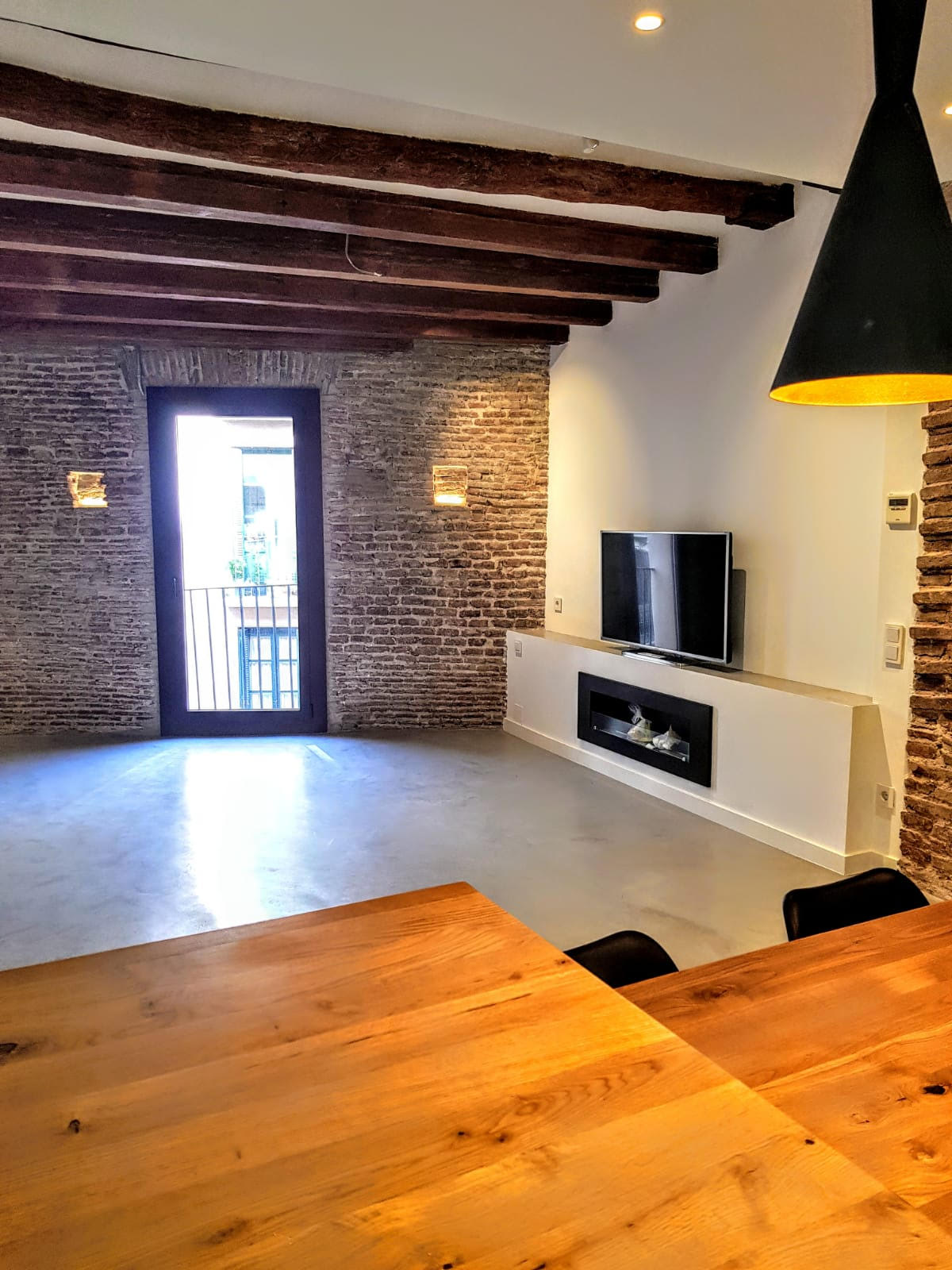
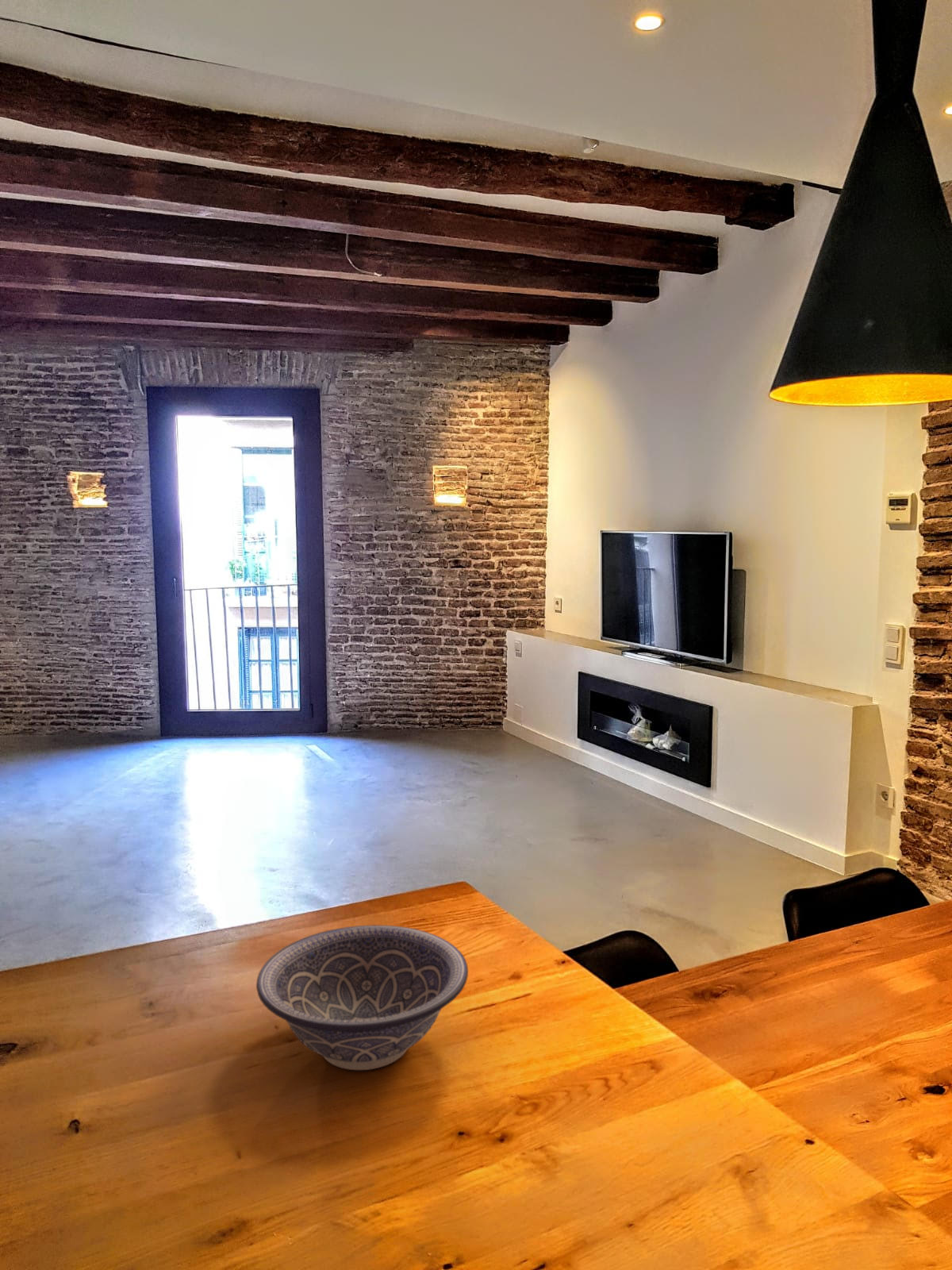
+ decorative bowl (364, 1007)
